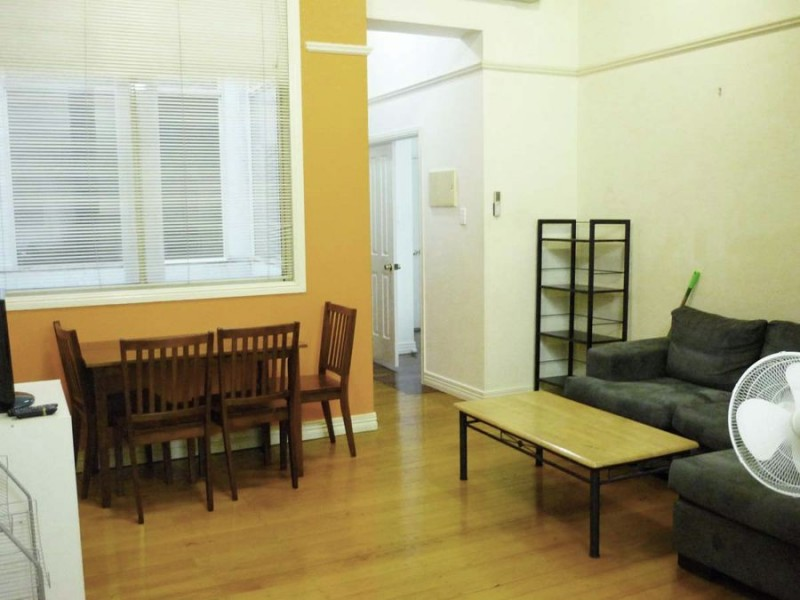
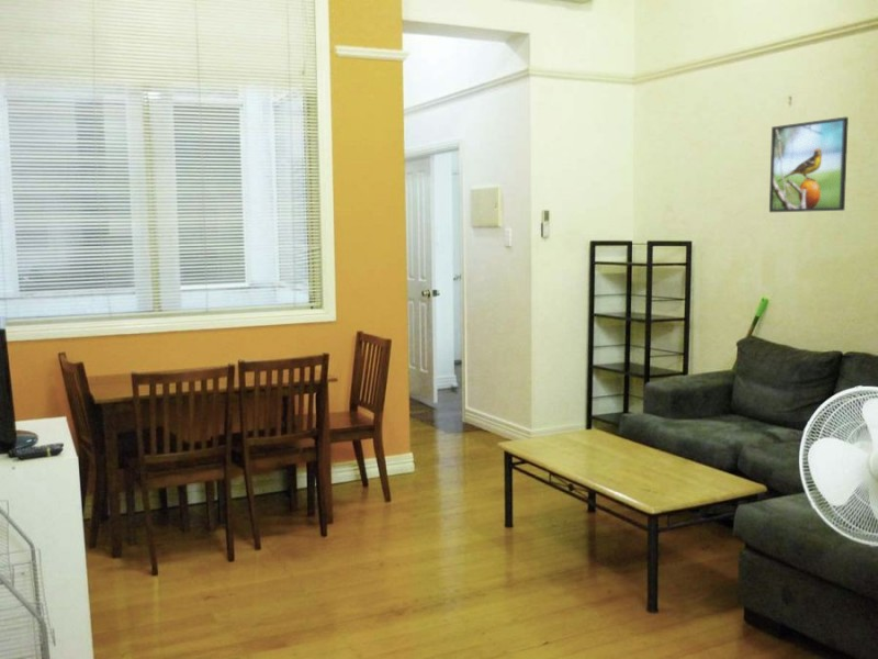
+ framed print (807, 167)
